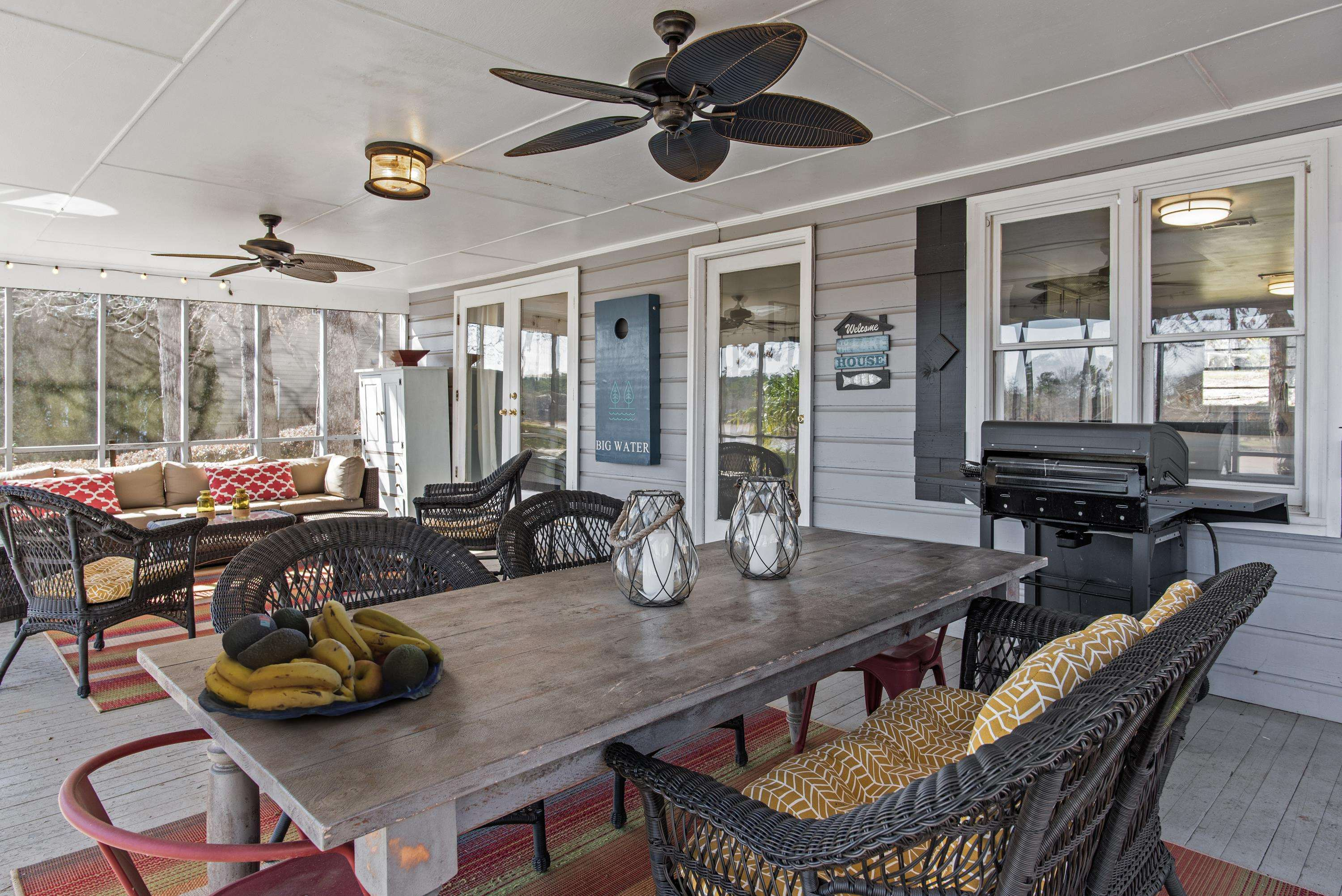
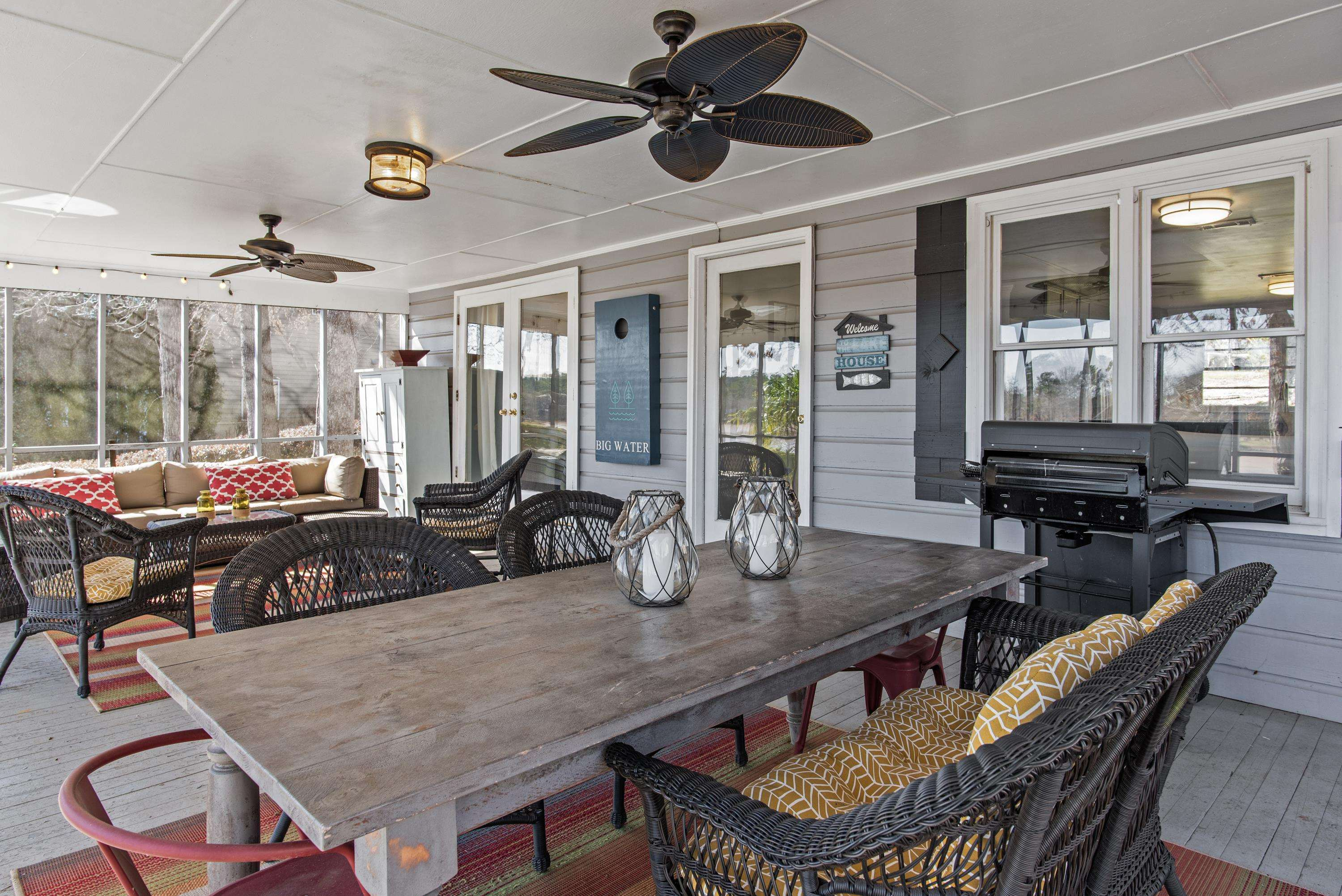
- fruit bowl (326, 645)
